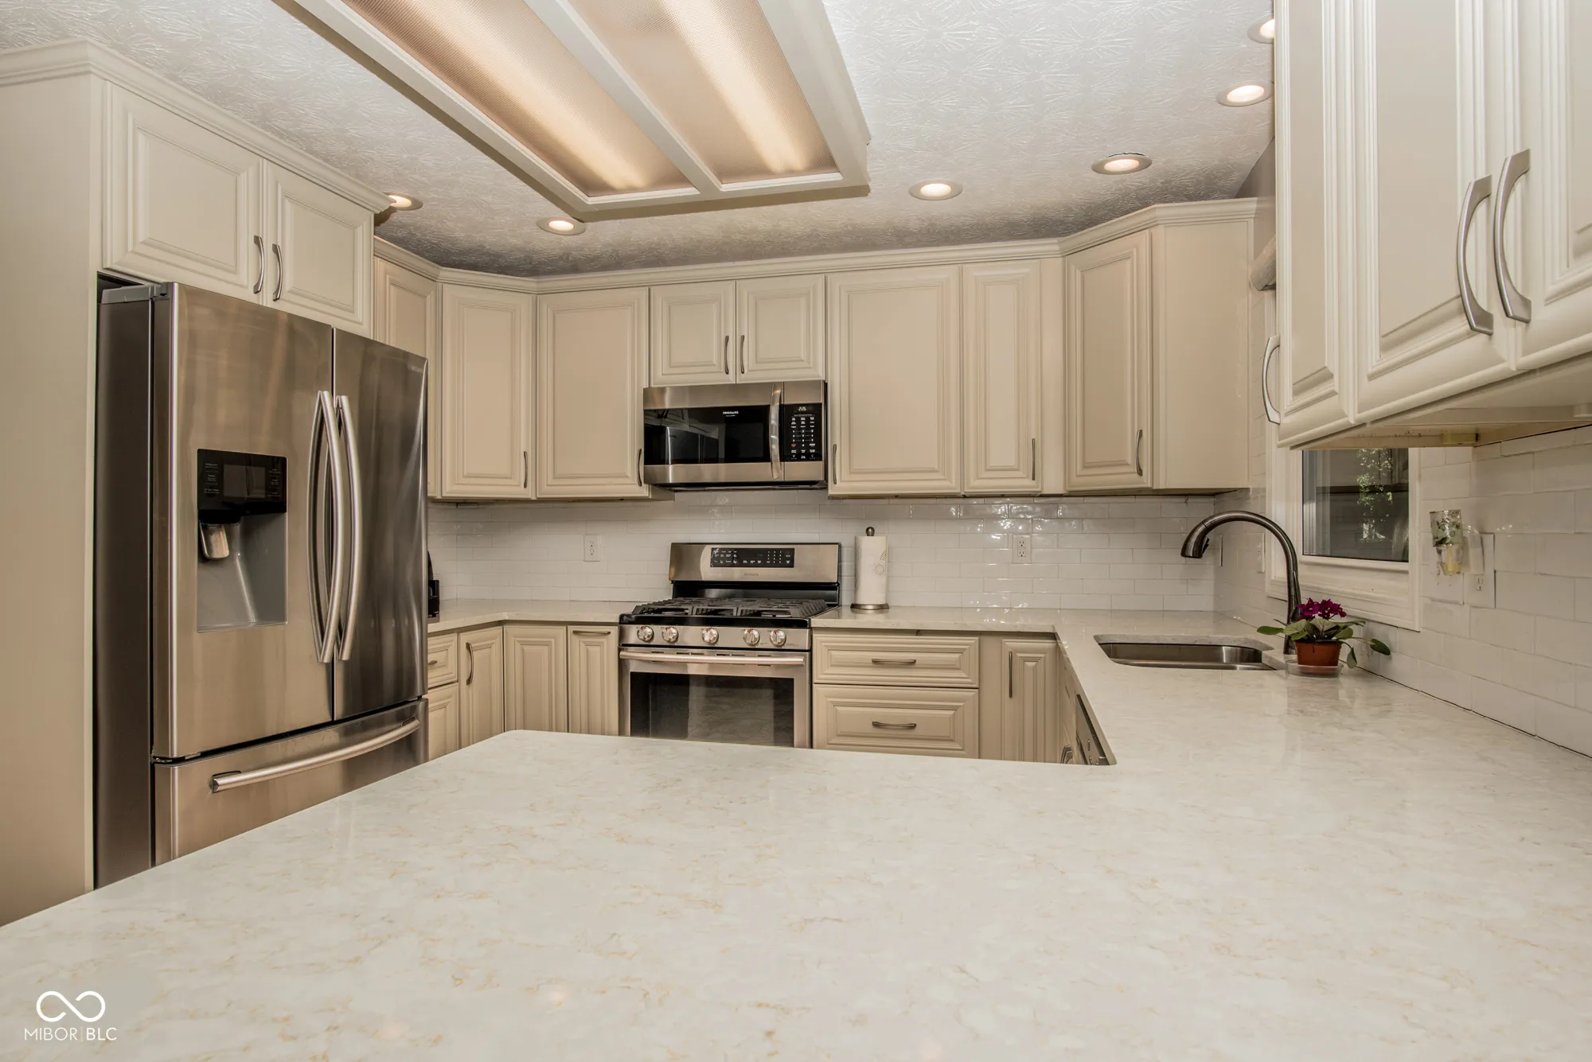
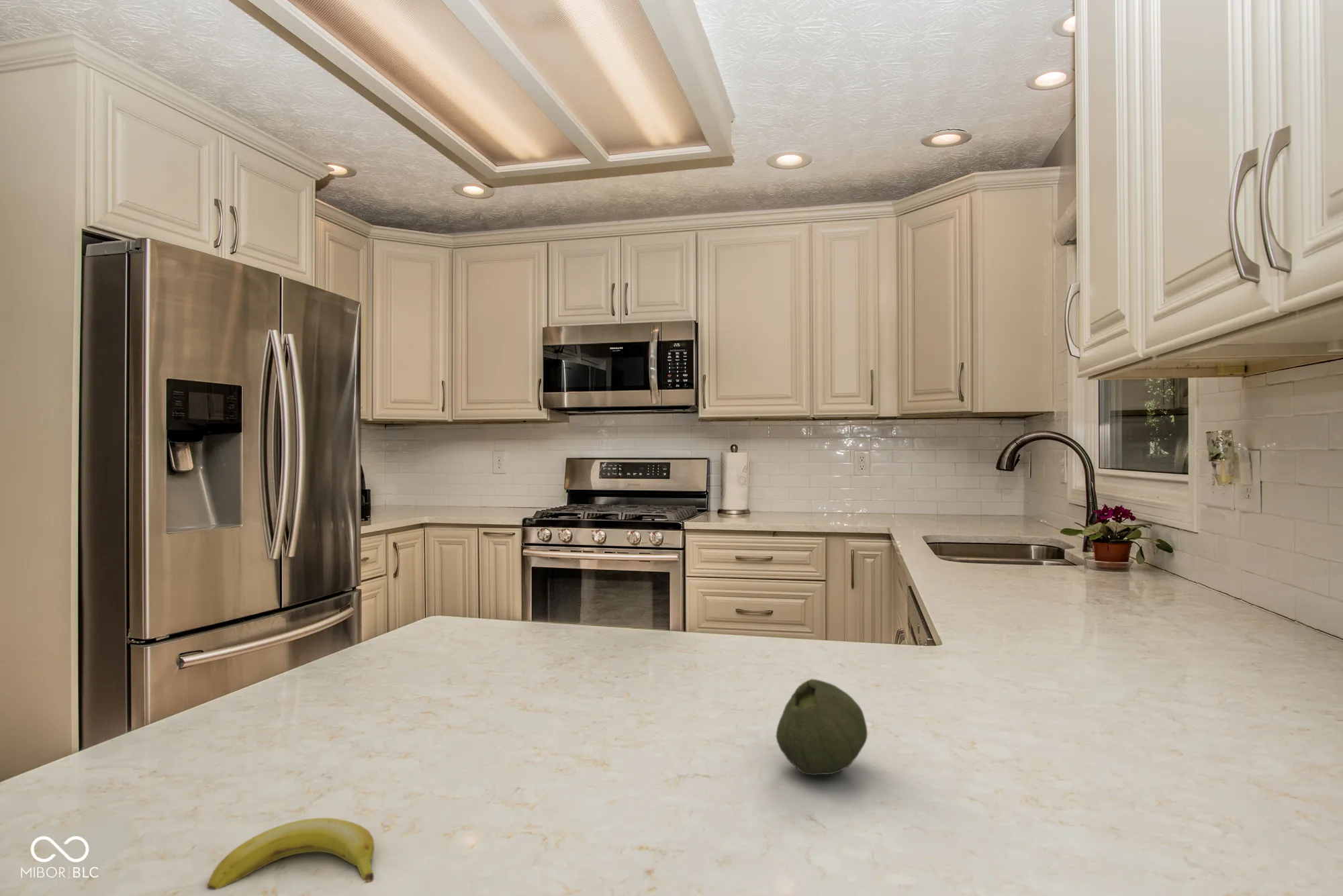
+ fruit (821, 726)
+ banana (302, 851)
